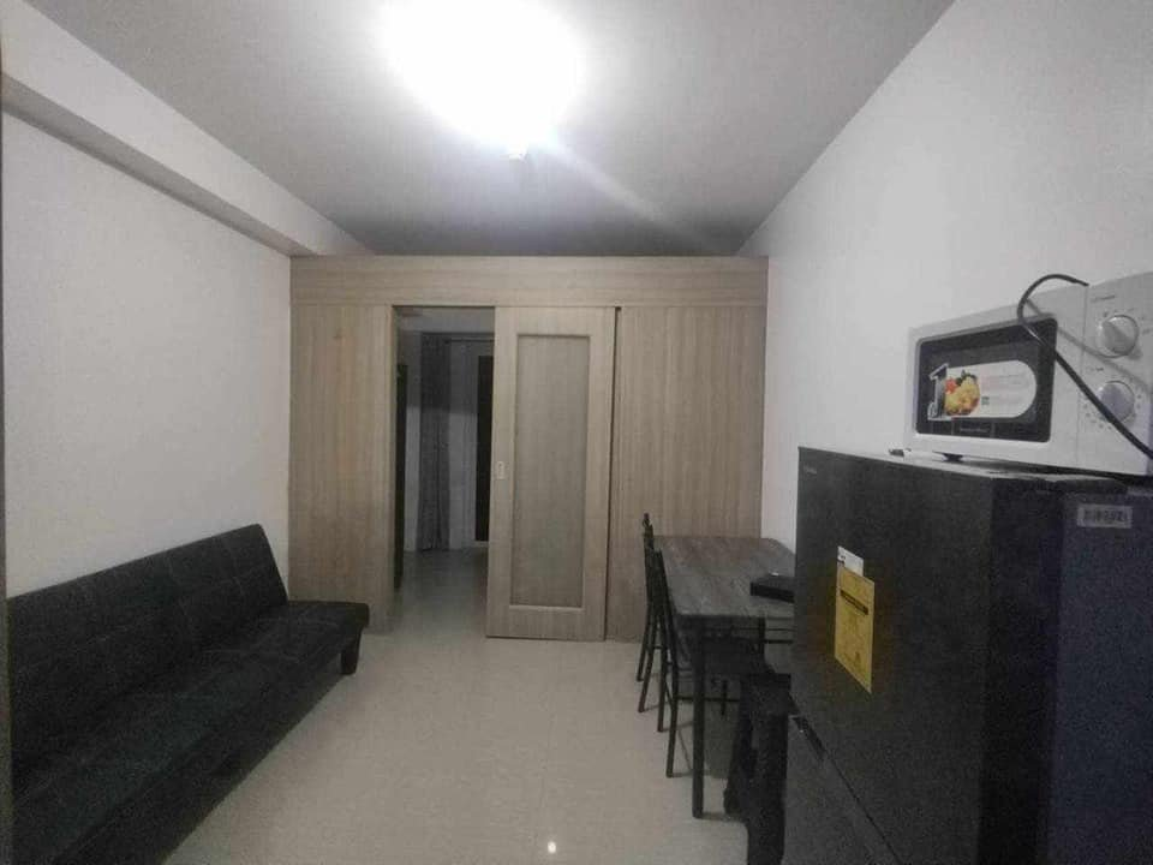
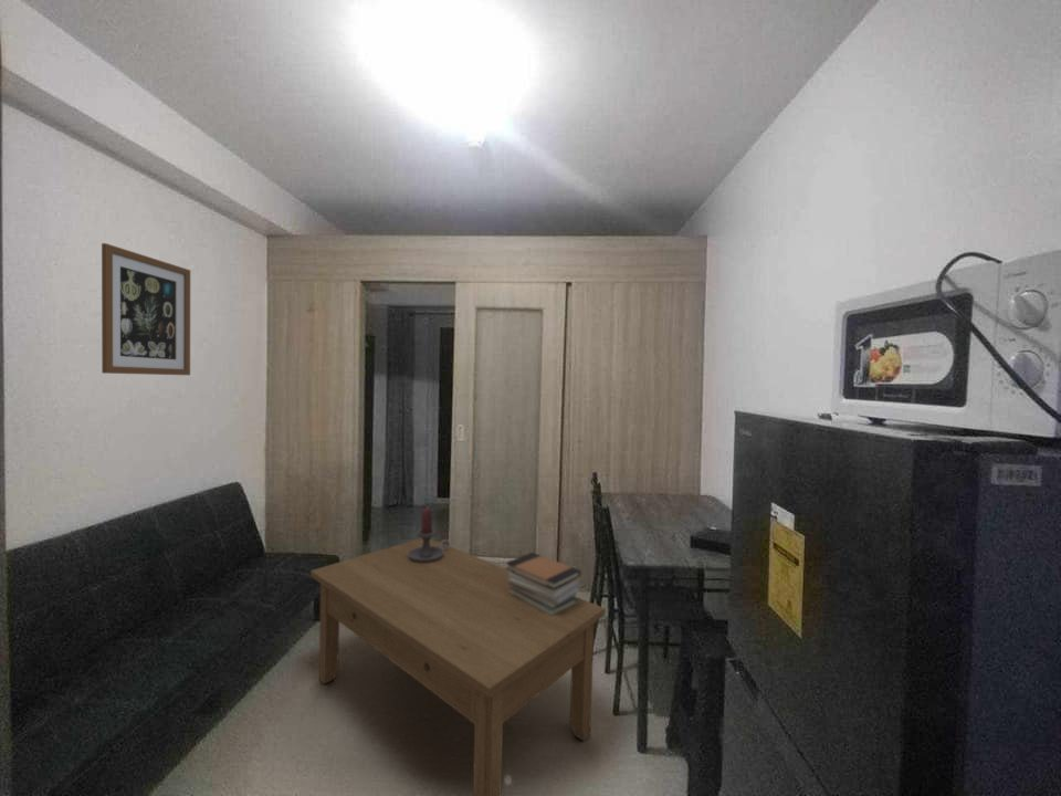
+ coffee table (445, 647)
+ book stack (543, 582)
+ wall art (150, 316)
+ candle holder (430, 531)
